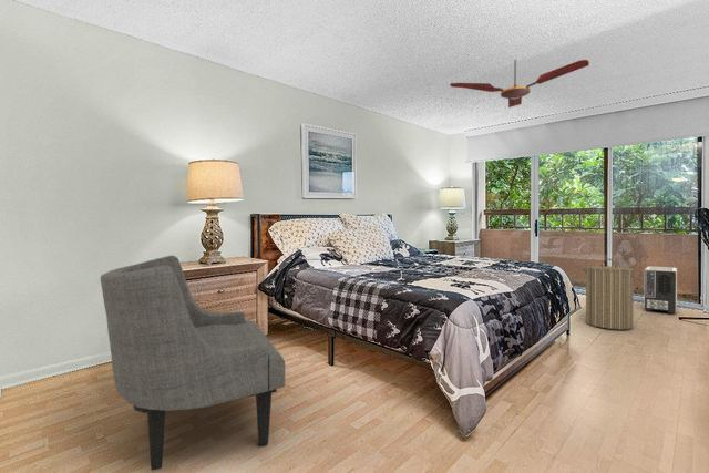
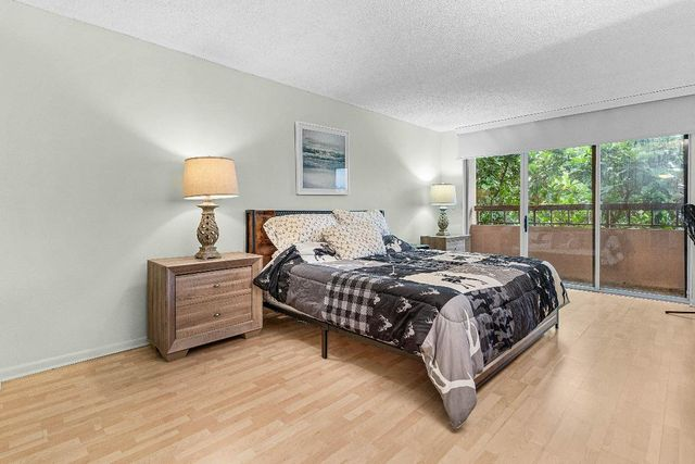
- ceiling fan (514, 84)
- air purifier (660, 288)
- armchair (193, 342)
- laundry hamper (608, 291)
